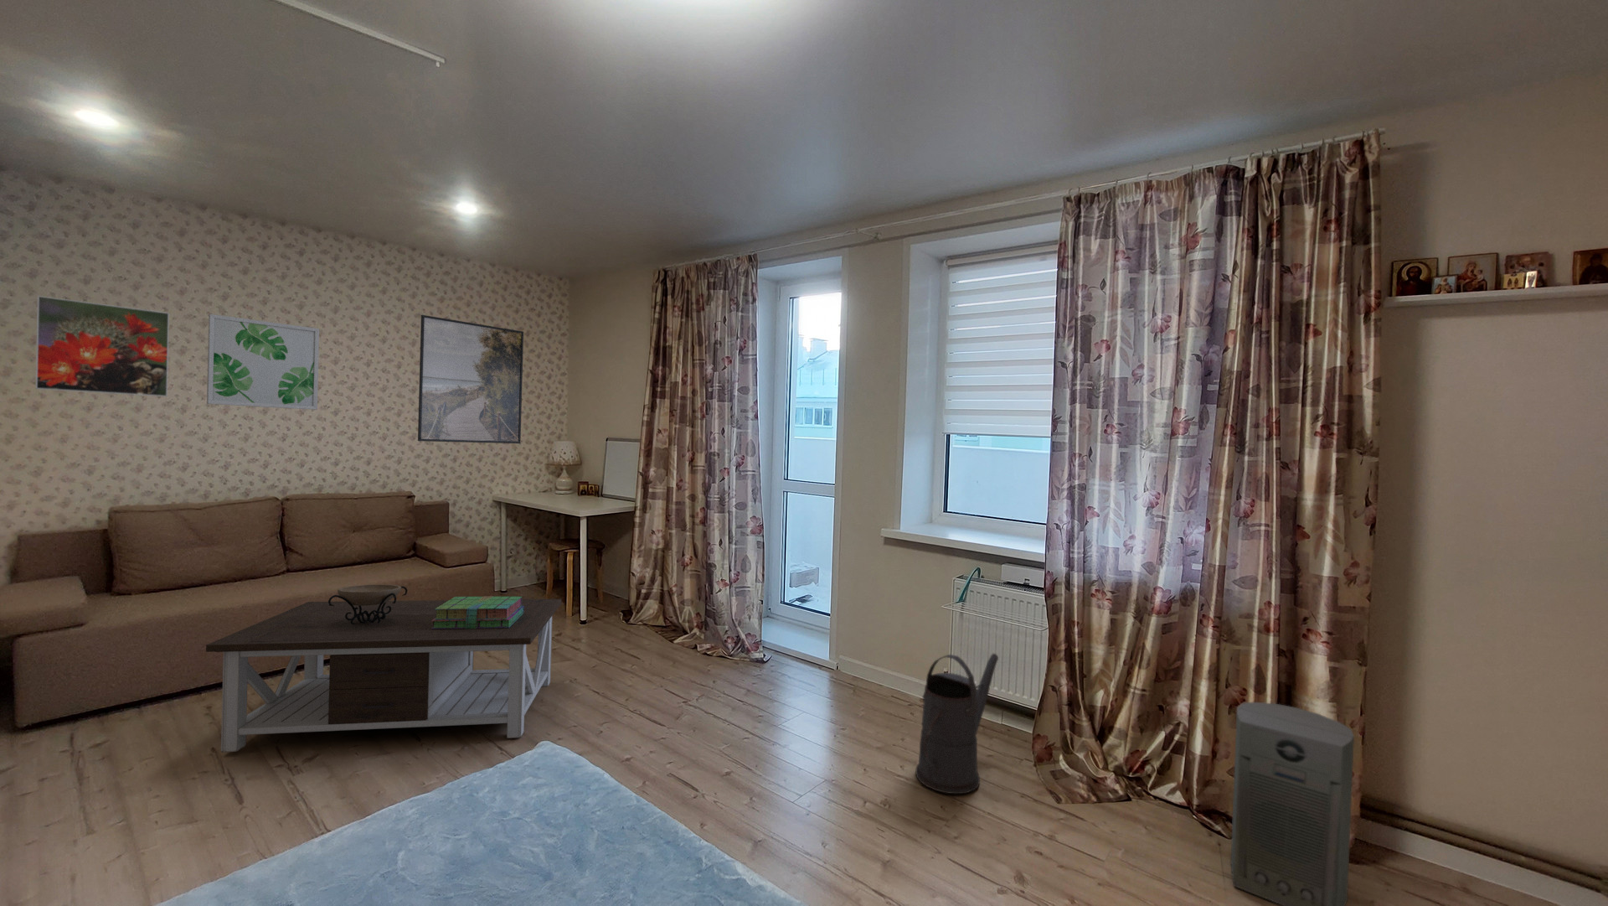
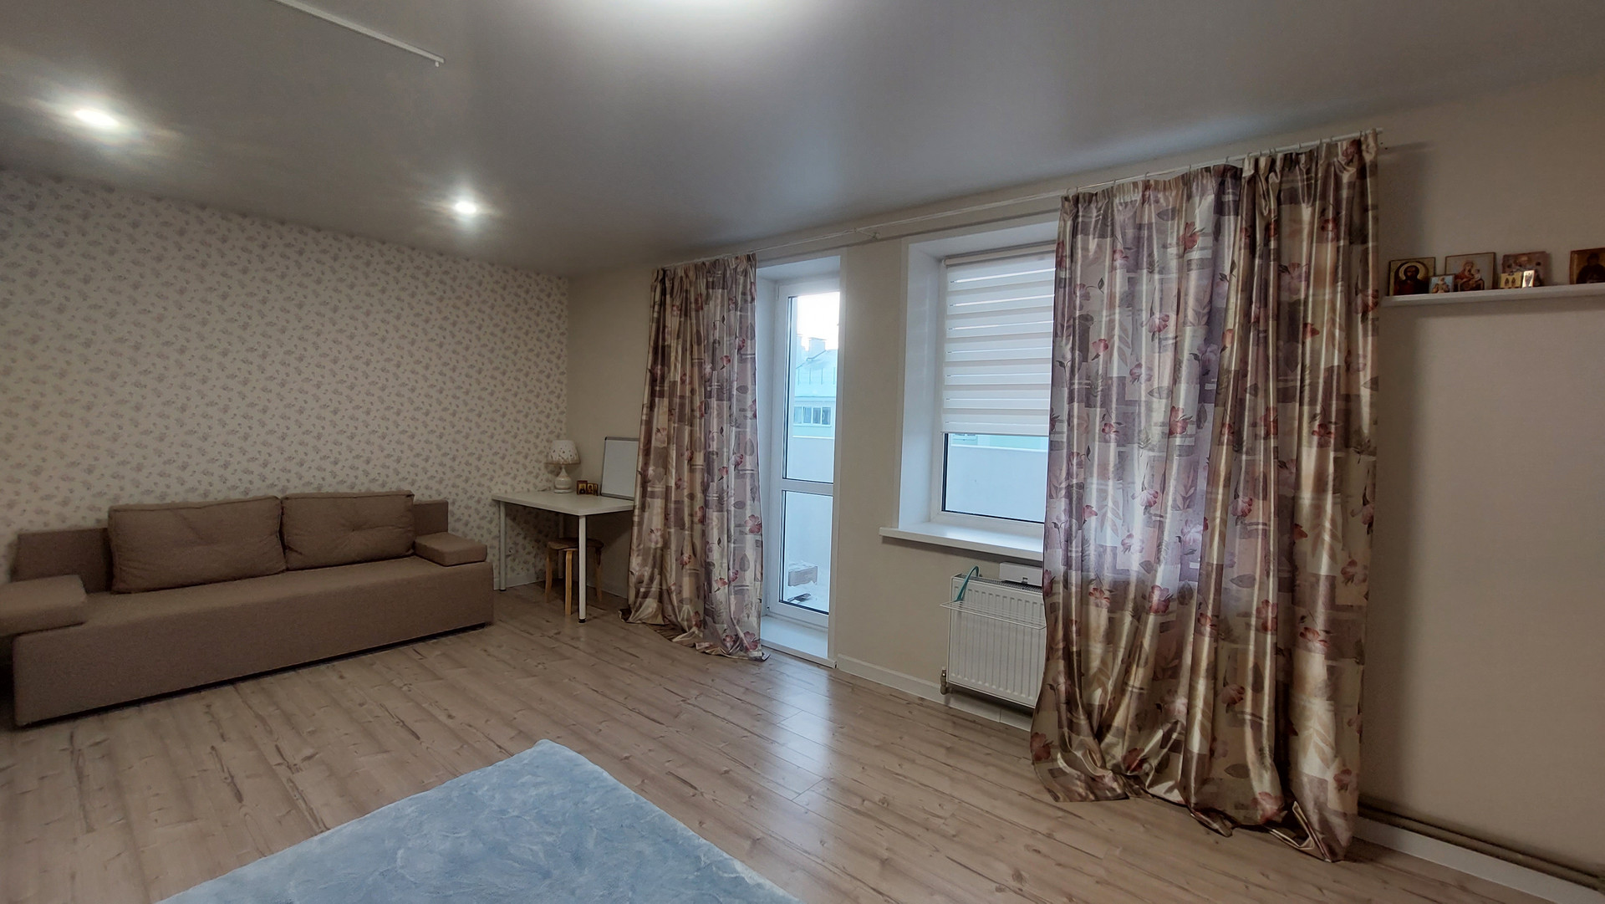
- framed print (106, 349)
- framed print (473, 383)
- stack of books (480, 610)
- wall art (265, 364)
- decorative bowl (369, 604)
- watering can (961, 709)
- coffee table (410, 665)
- fan (1289, 798)
